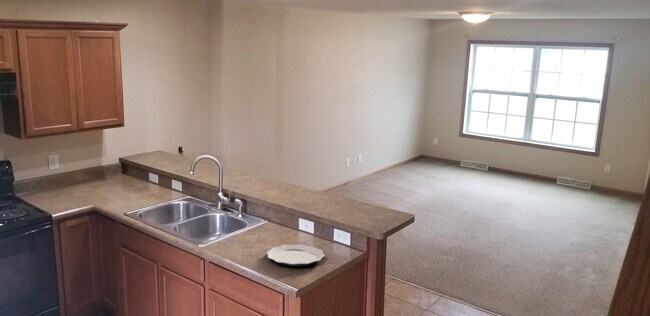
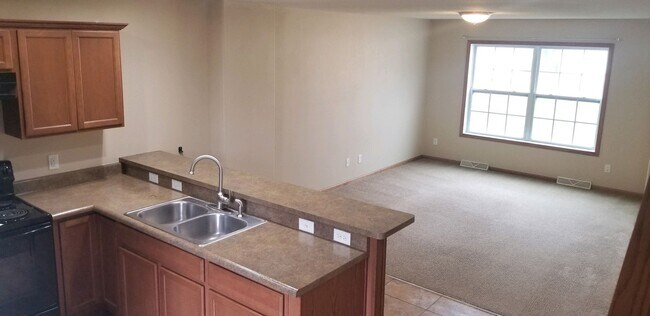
- plate (295, 255)
